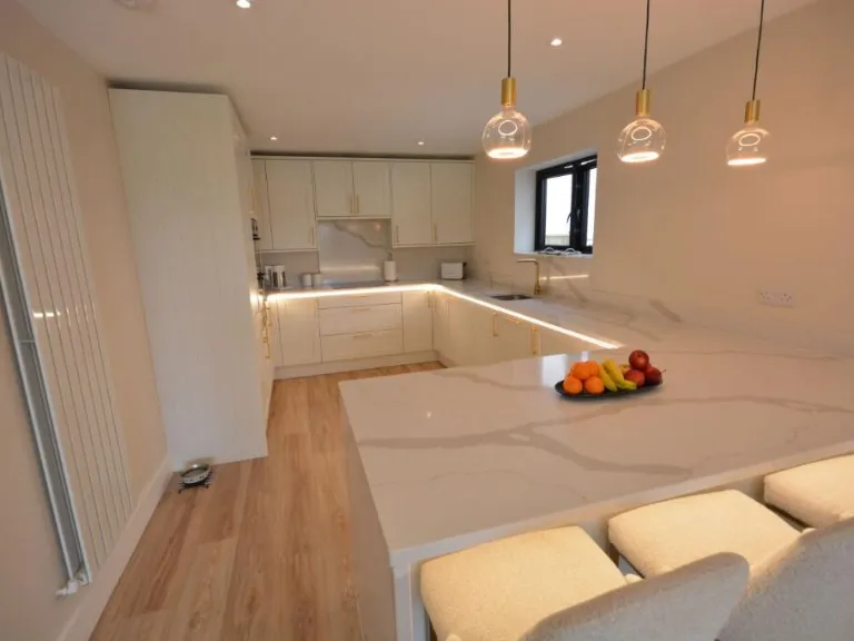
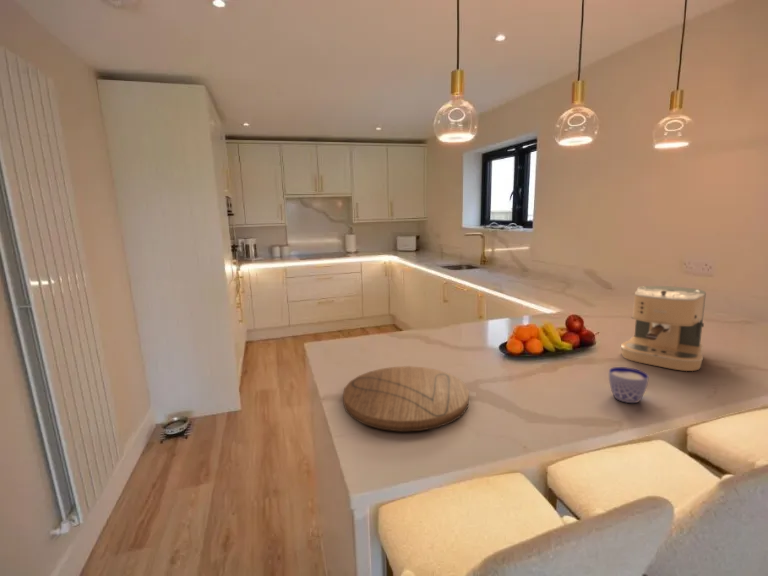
+ cutting board (405, 393)
+ cup (630, 384)
+ coffee maker (663, 324)
